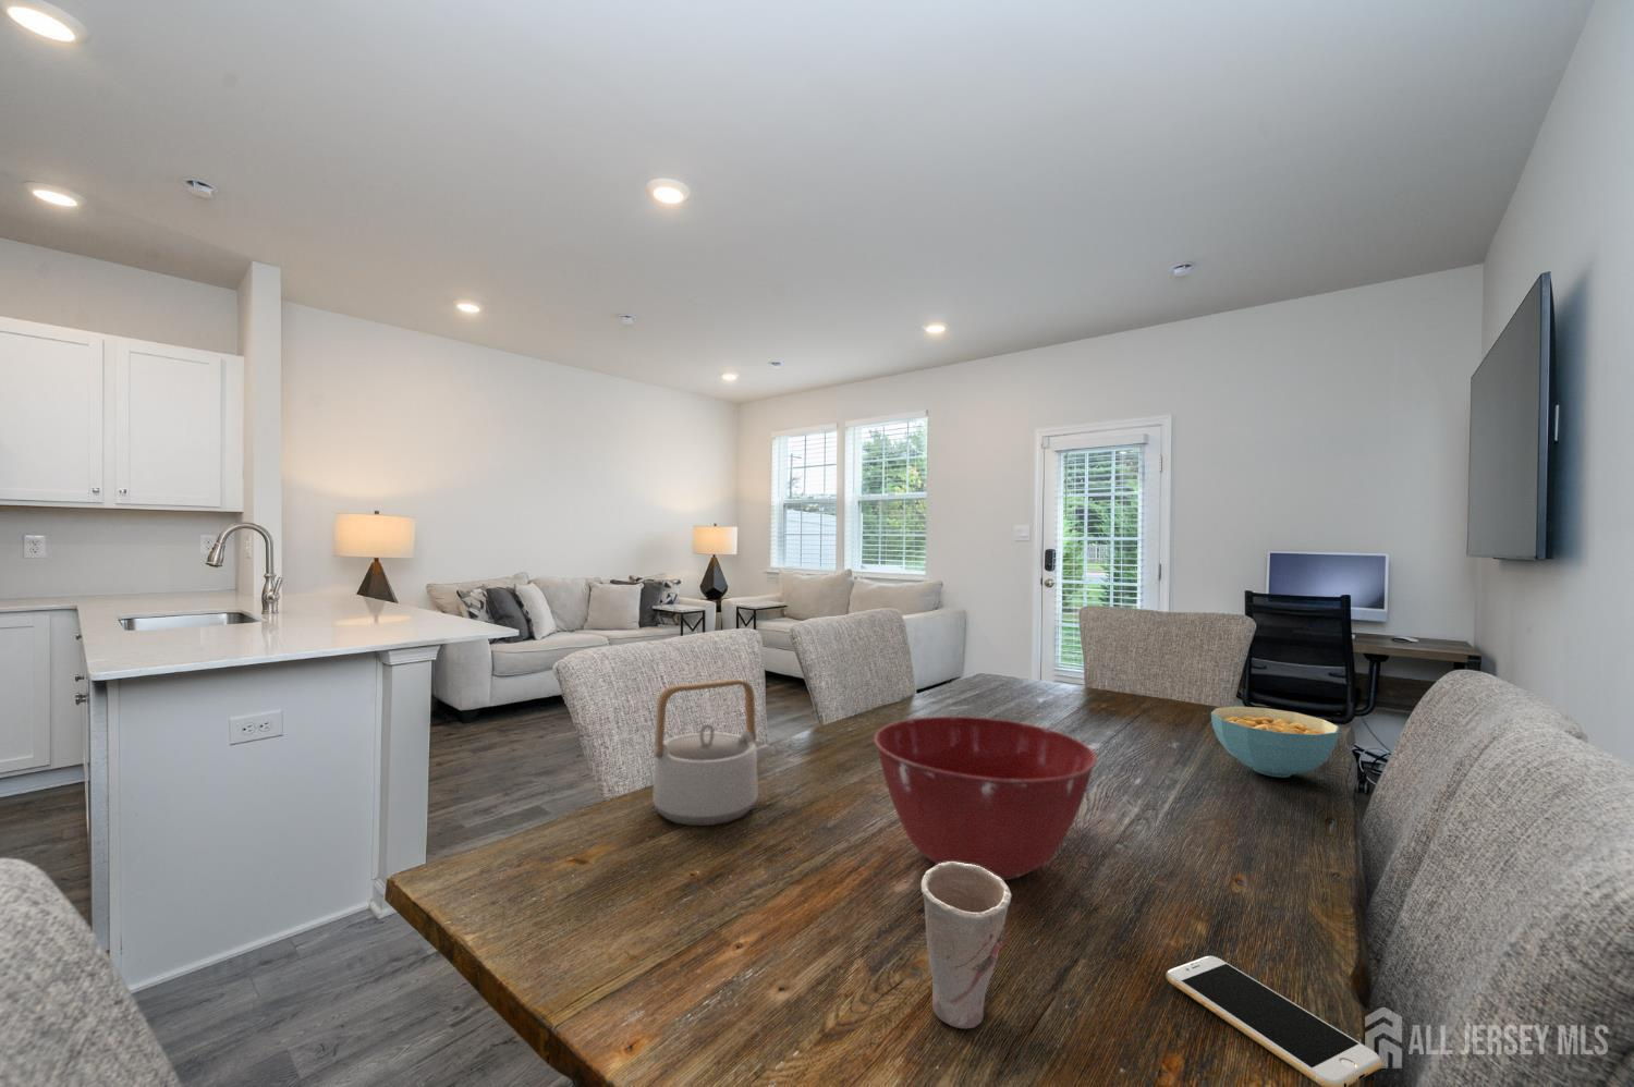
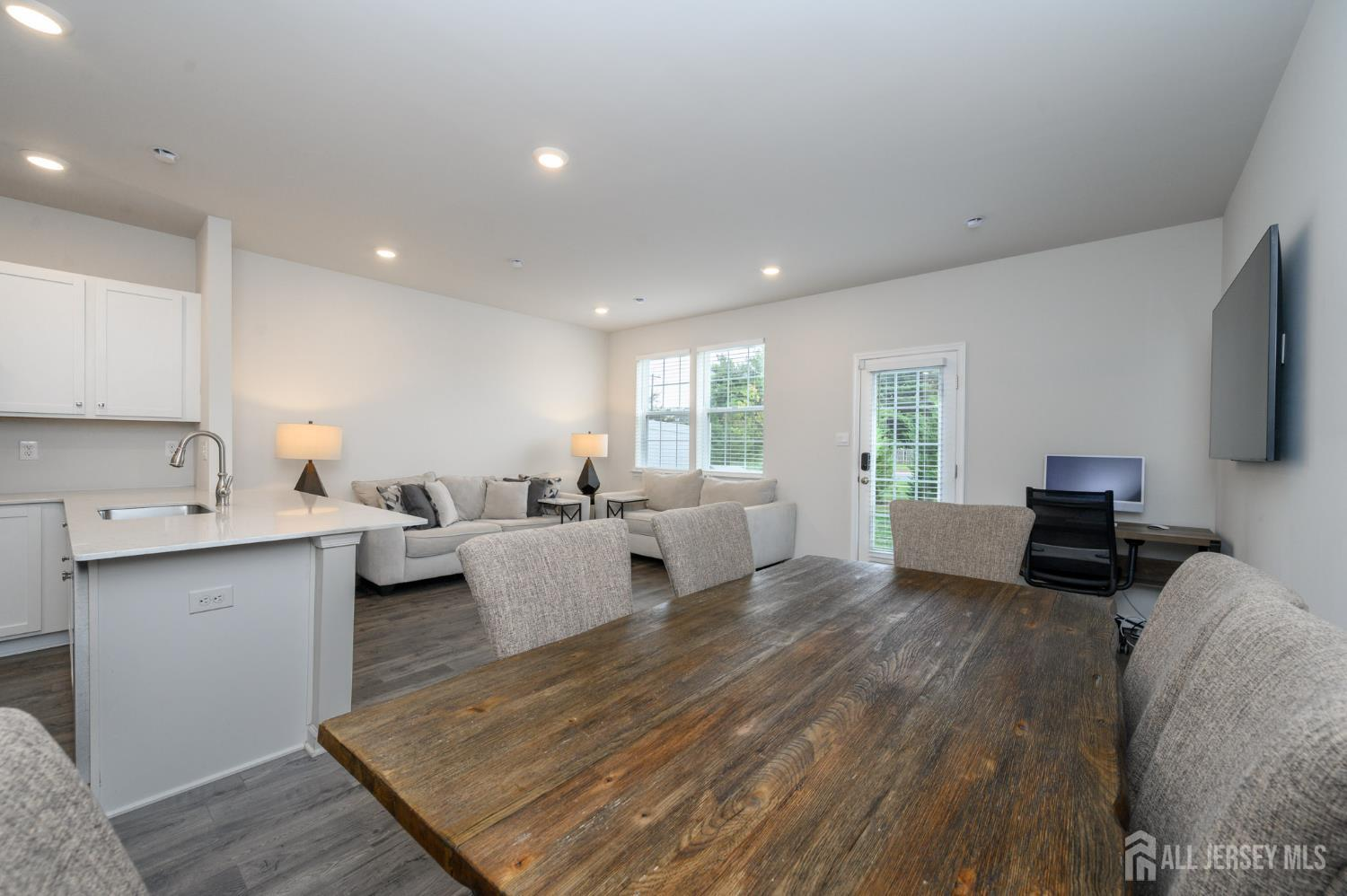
- mixing bowl (980, 798)
- cereal bowl (1273, 745)
- teapot (716, 742)
- smartphone (1264, 1014)
- cup (964, 950)
